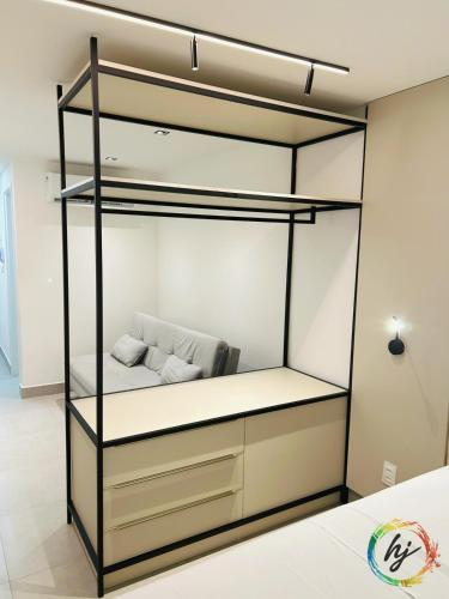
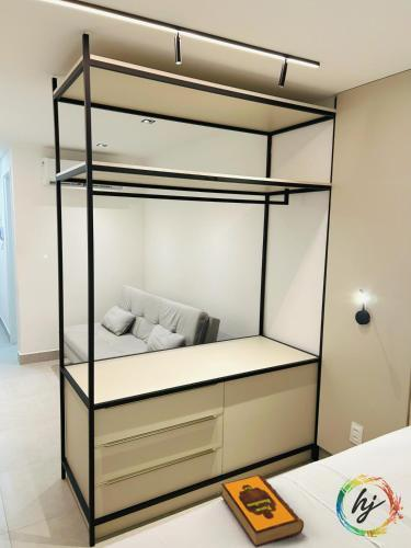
+ hardback book (260, 506)
